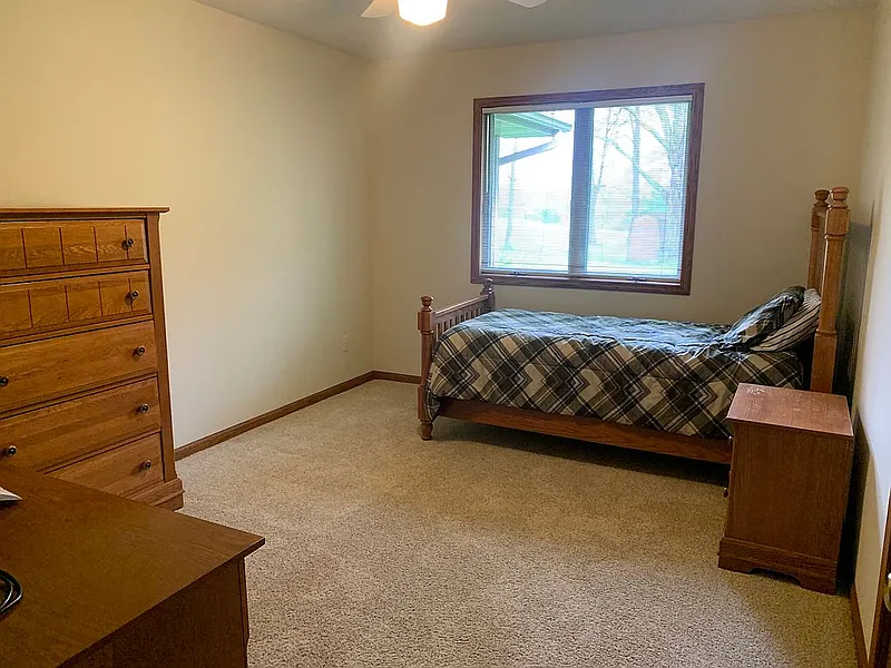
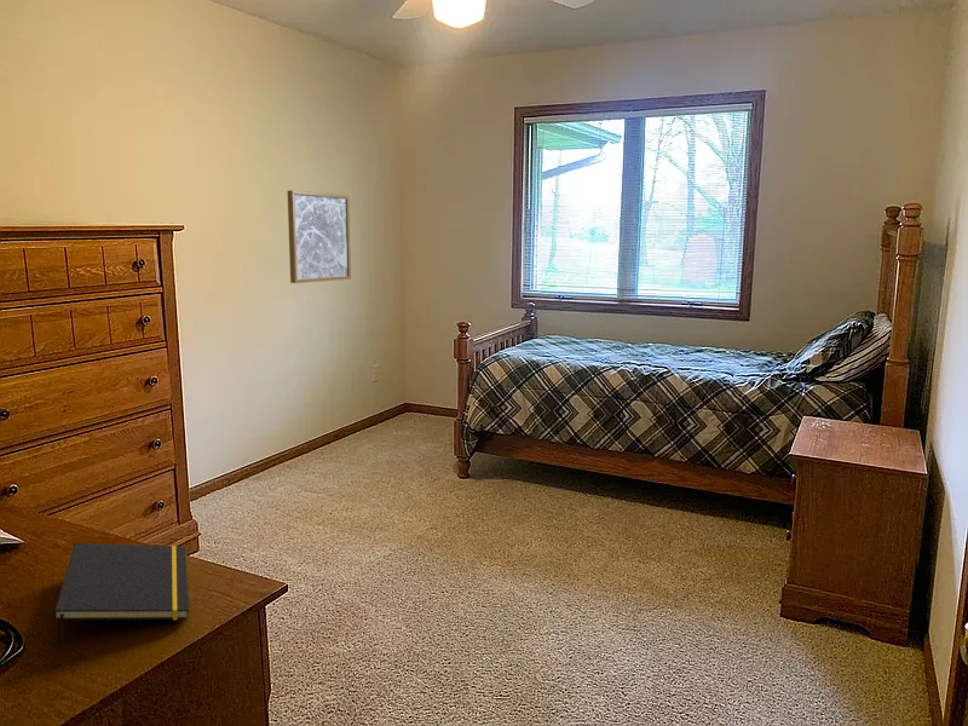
+ wall art (321, 237)
+ notepad (127, 578)
